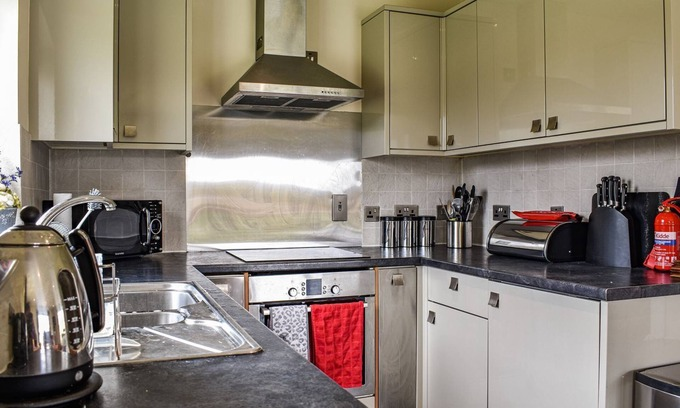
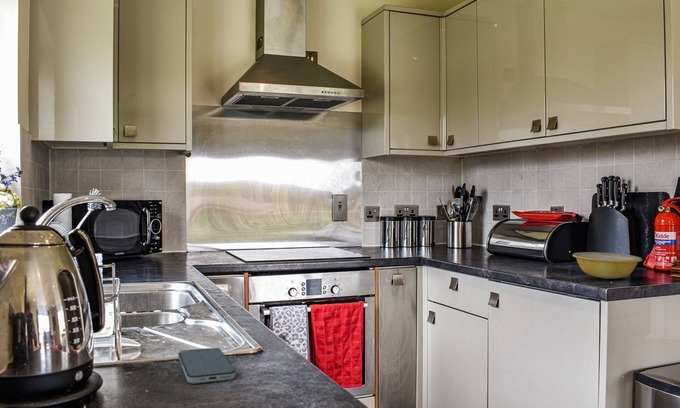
+ smartphone (205, 364)
+ ceramic bowl (606, 266)
